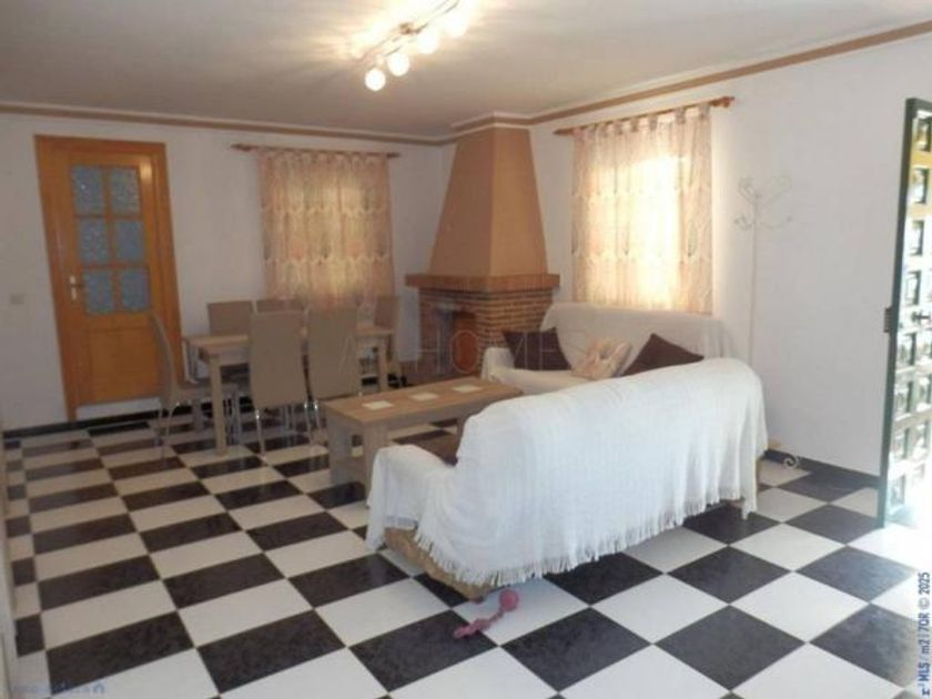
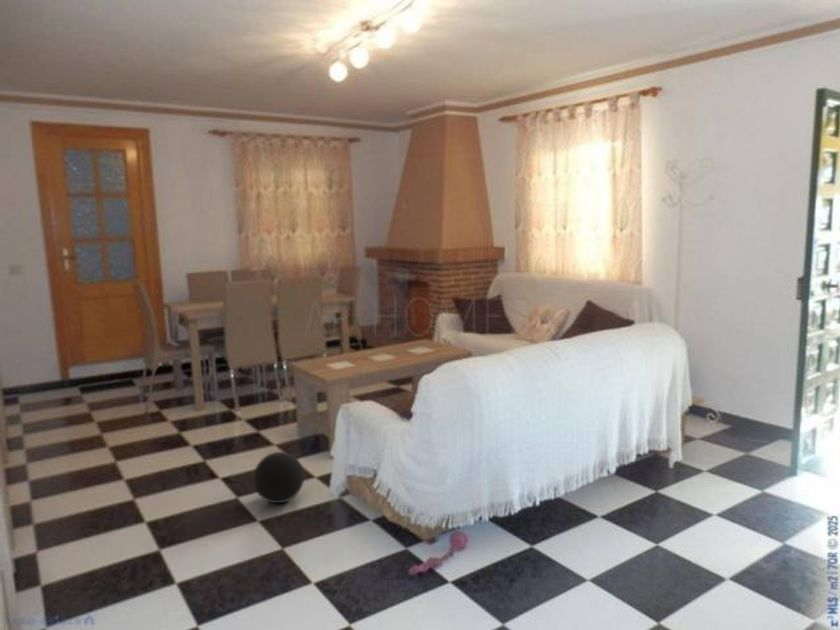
+ ball (279, 477)
